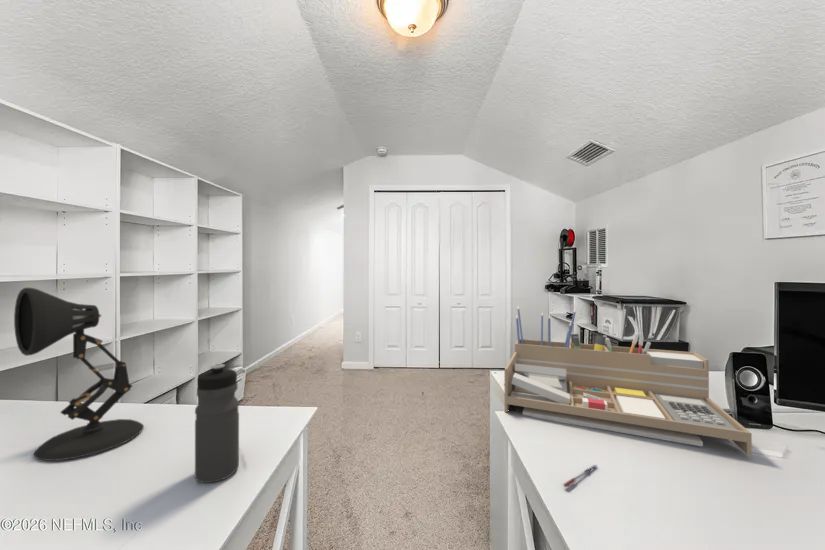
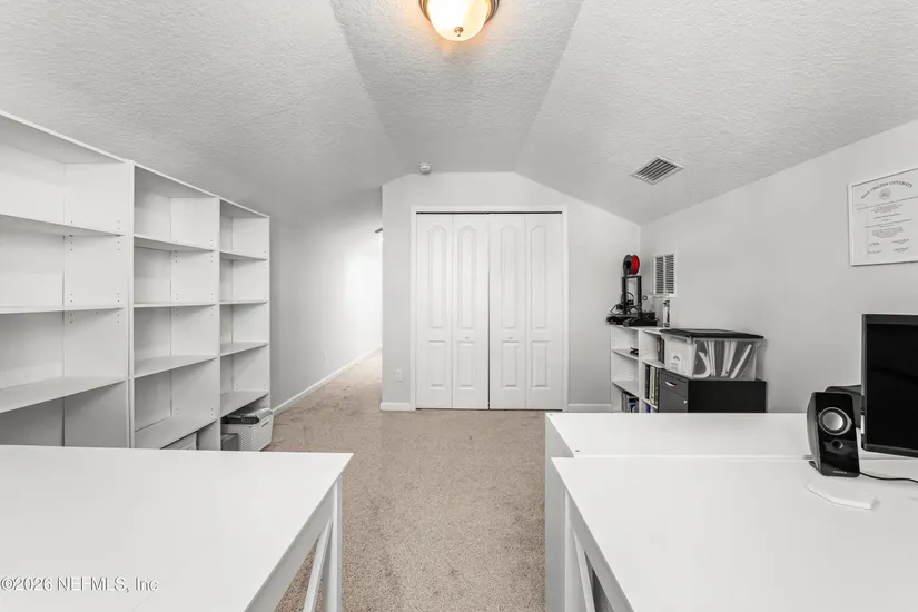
- desk lamp (88, 363)
- pen (581, 474)
- desk organizer (602, 359)
- water bottle (217, 418)
